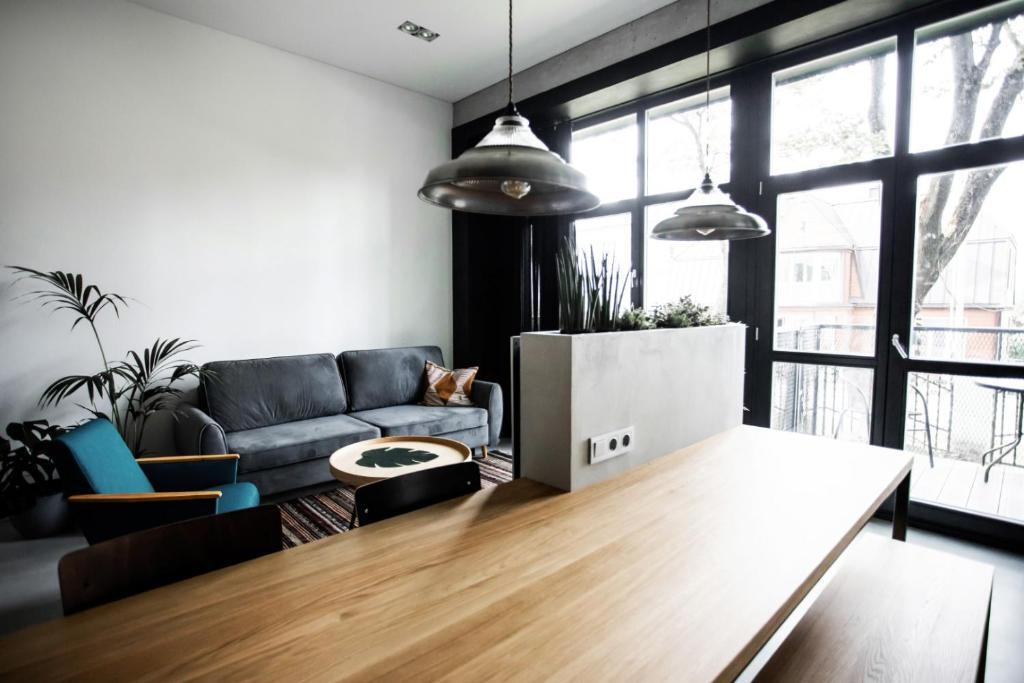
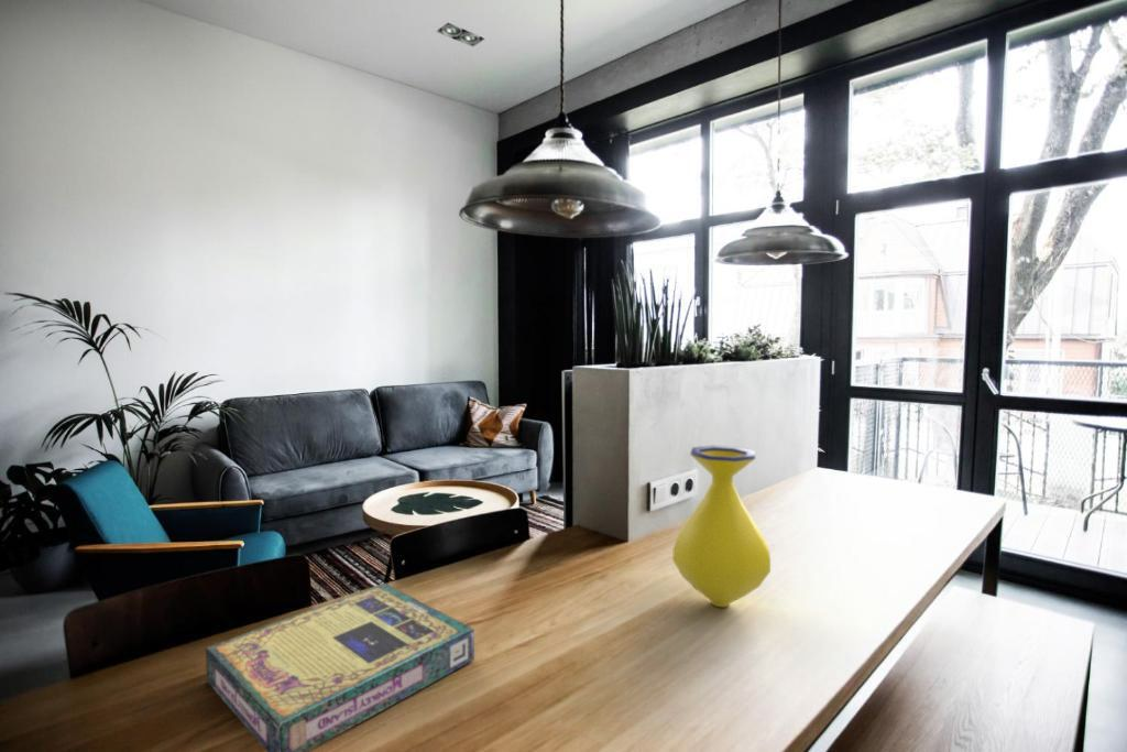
+ vase (721, 527)
+ video game box (344, 653)
